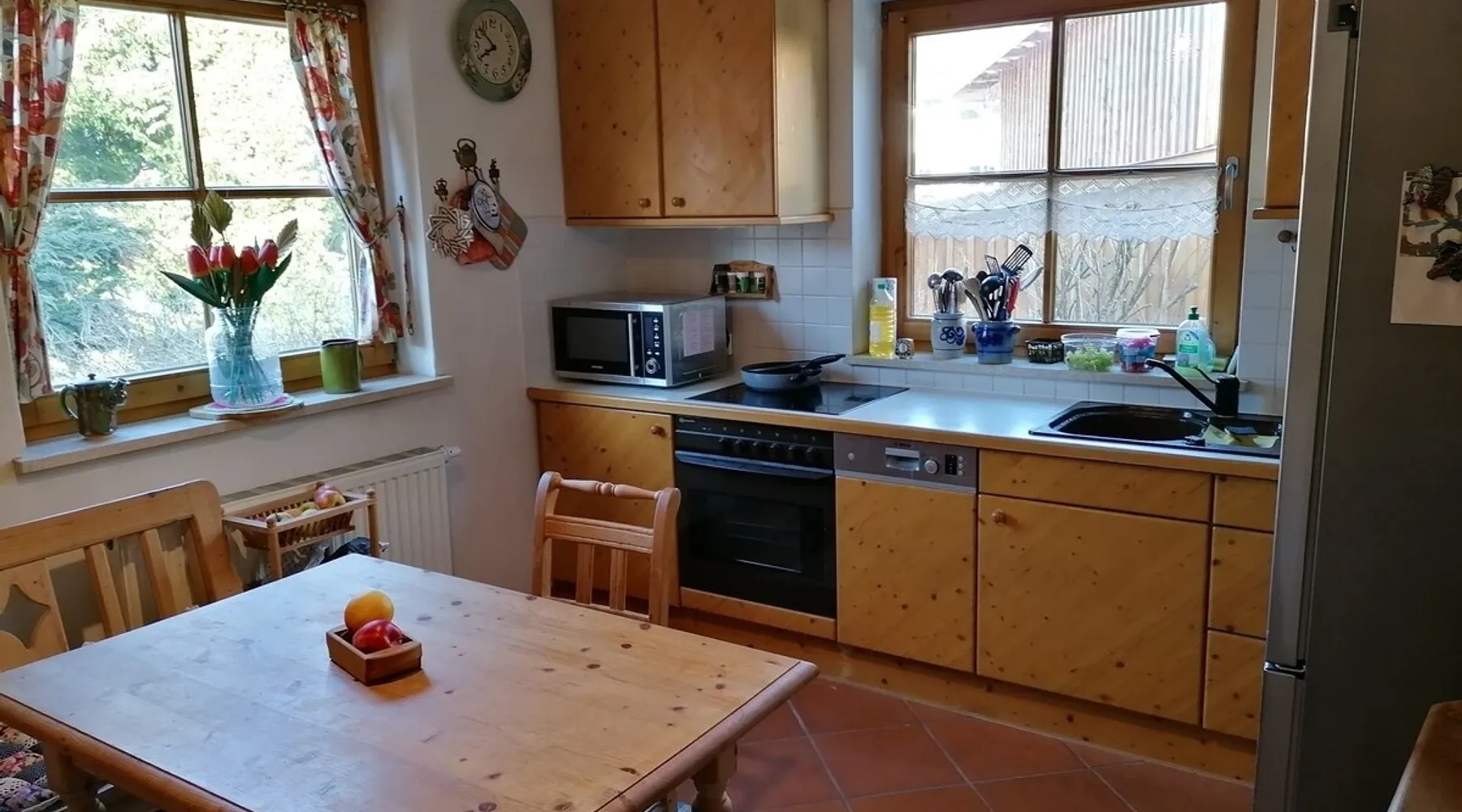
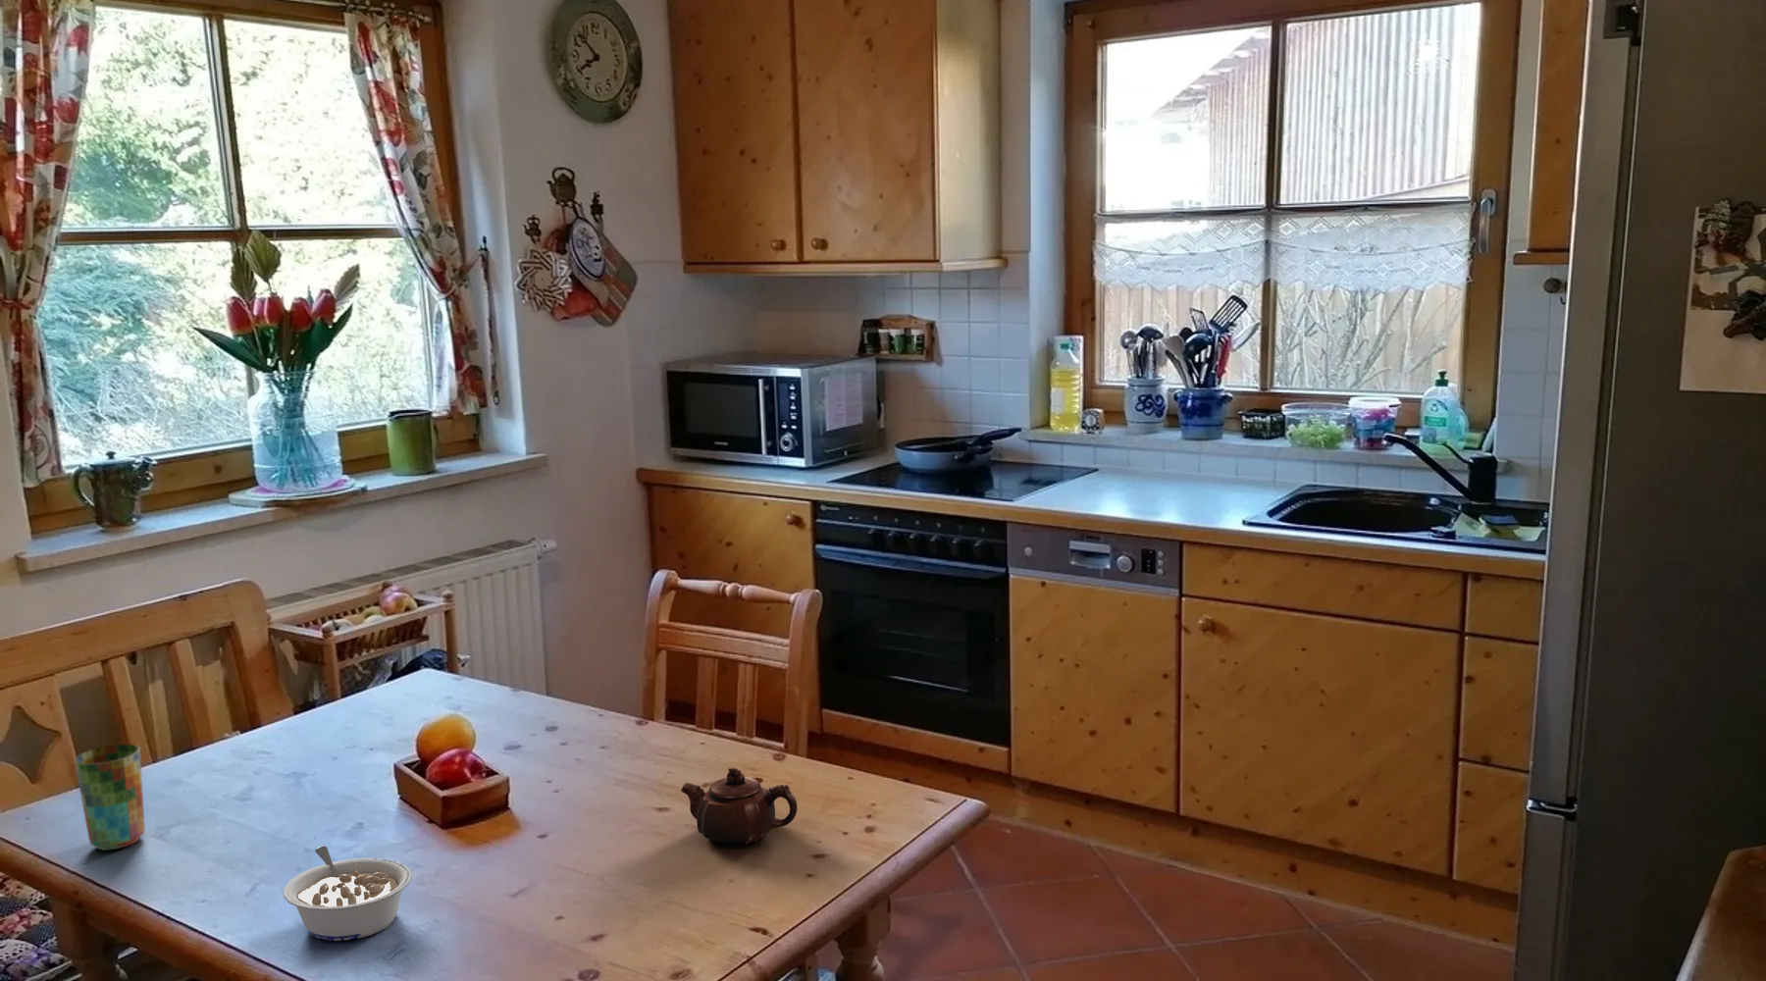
+ cup (112, 797)
+ legume (345, 898)
+ teapot (739, 801)
